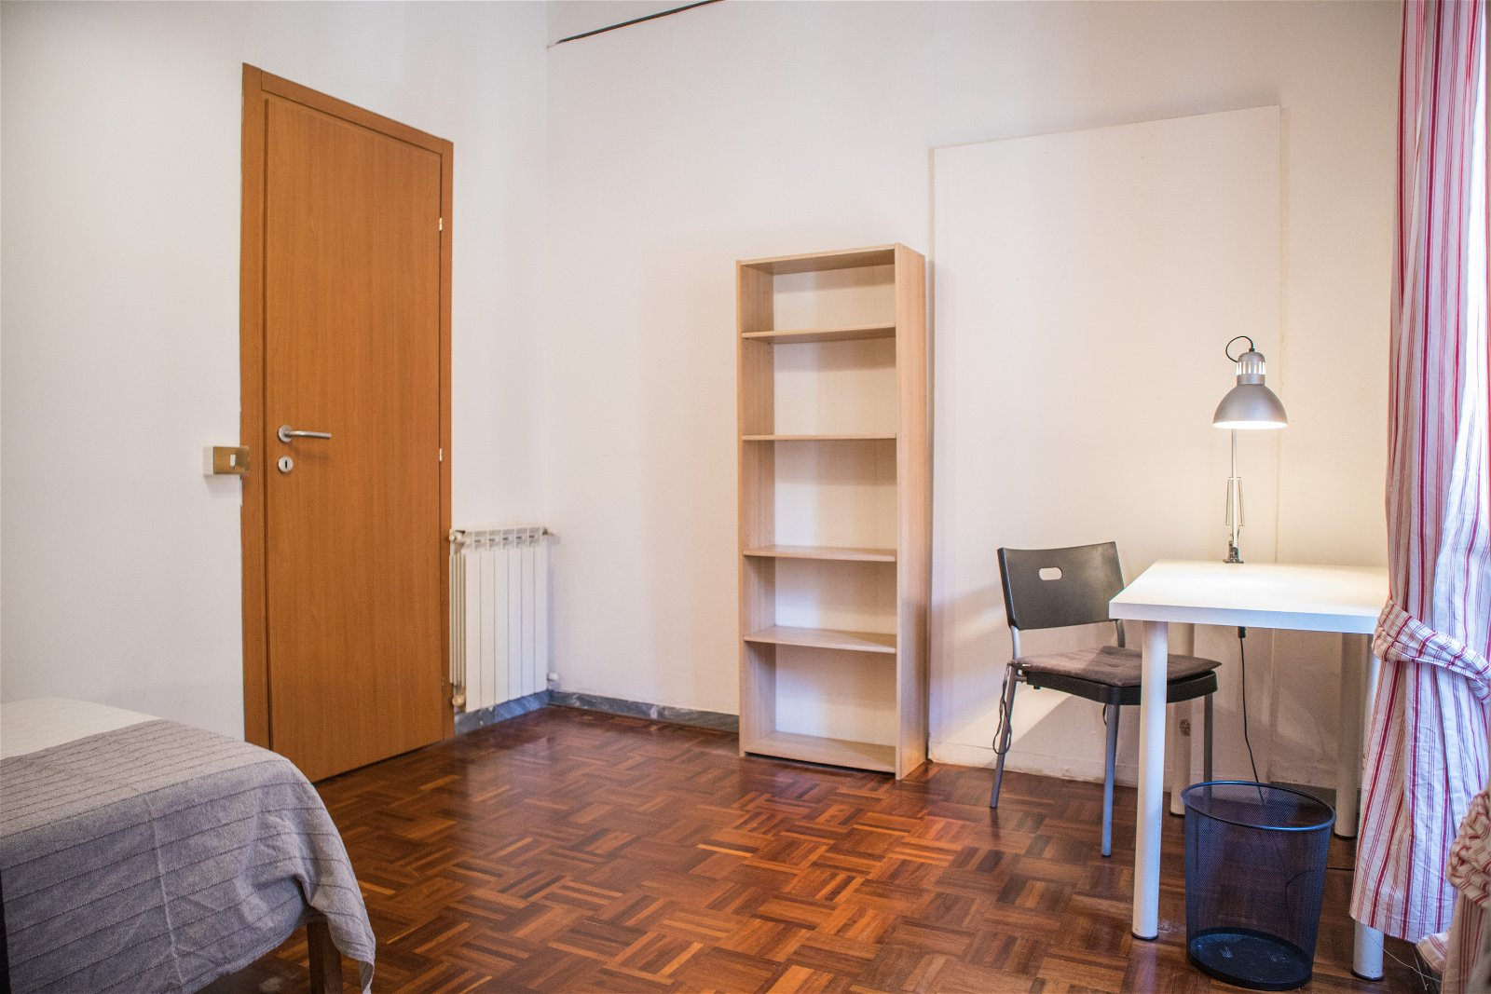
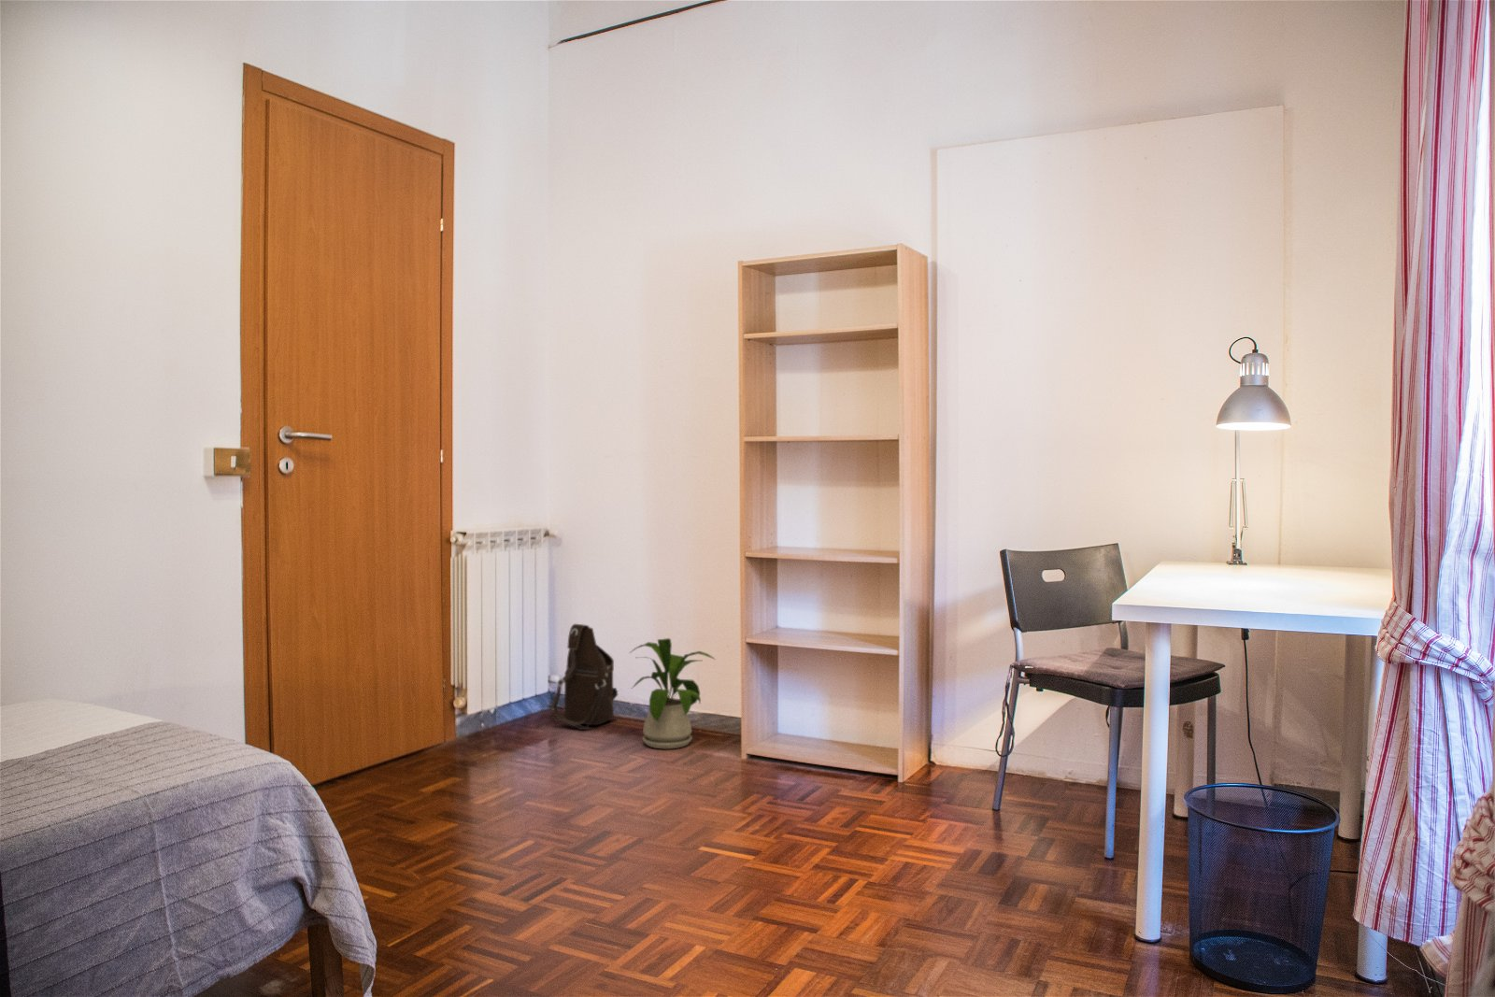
+ house plant (675, 685)
+ shoulder bag (588, 673)
